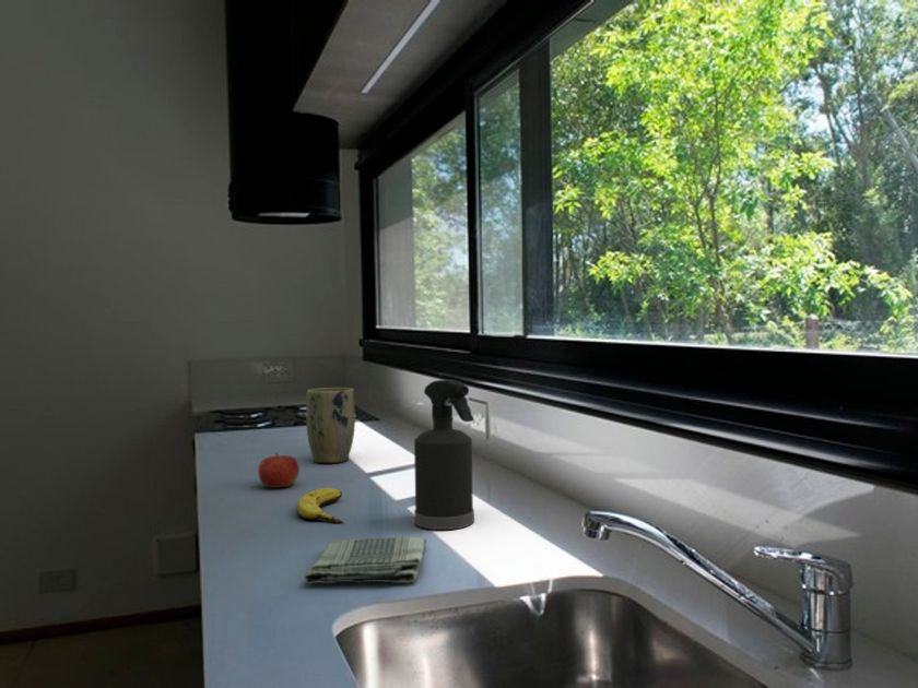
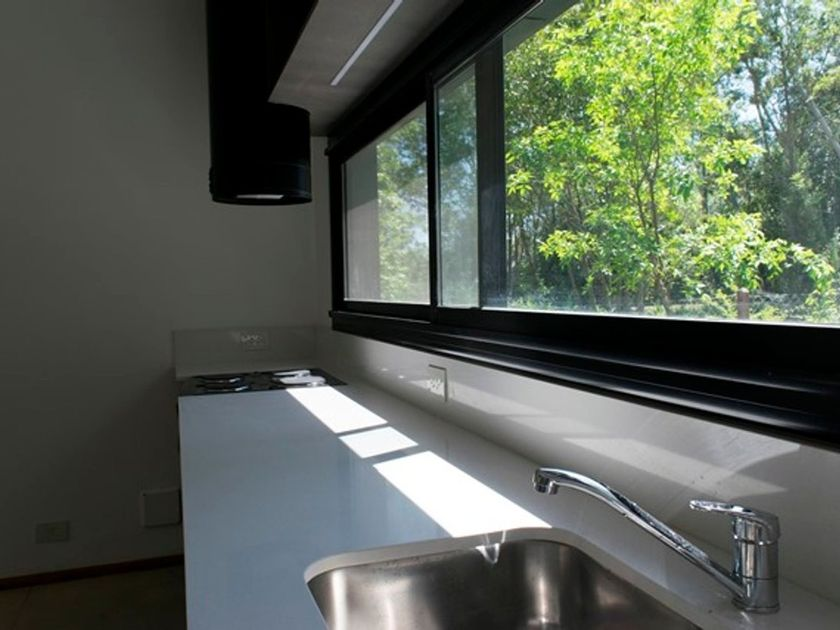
- banana (321, 505)
- fruit (279, 468)
- plant pot (330, 425)
- dish towel (369, 556)
- spray bottle (444, 450)
